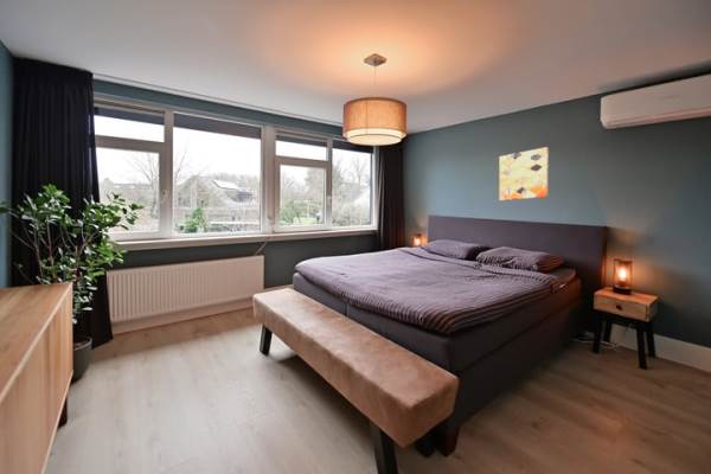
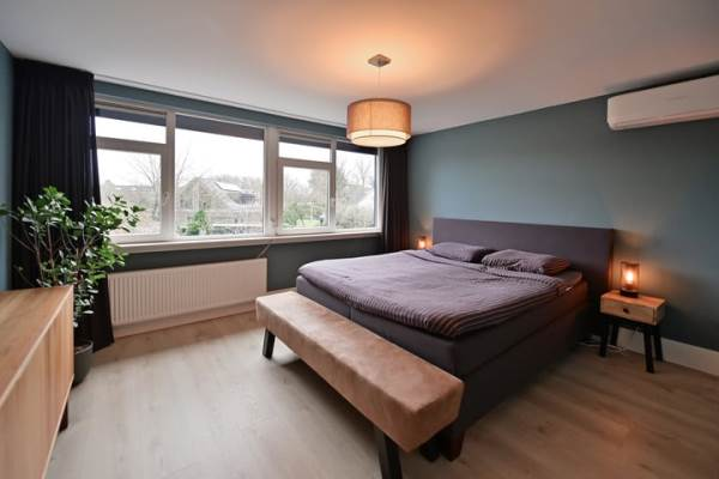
- wall art (521, 175)
